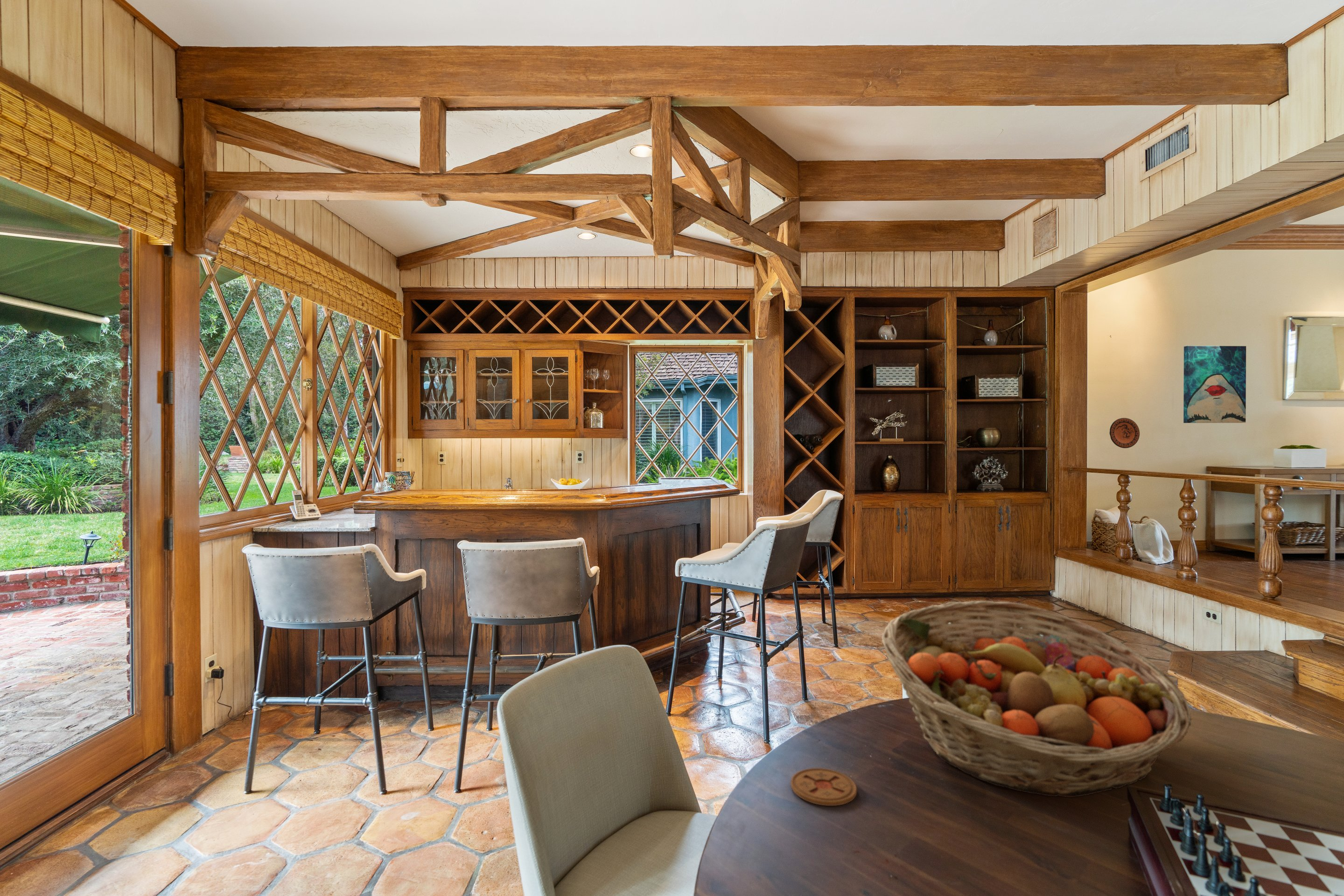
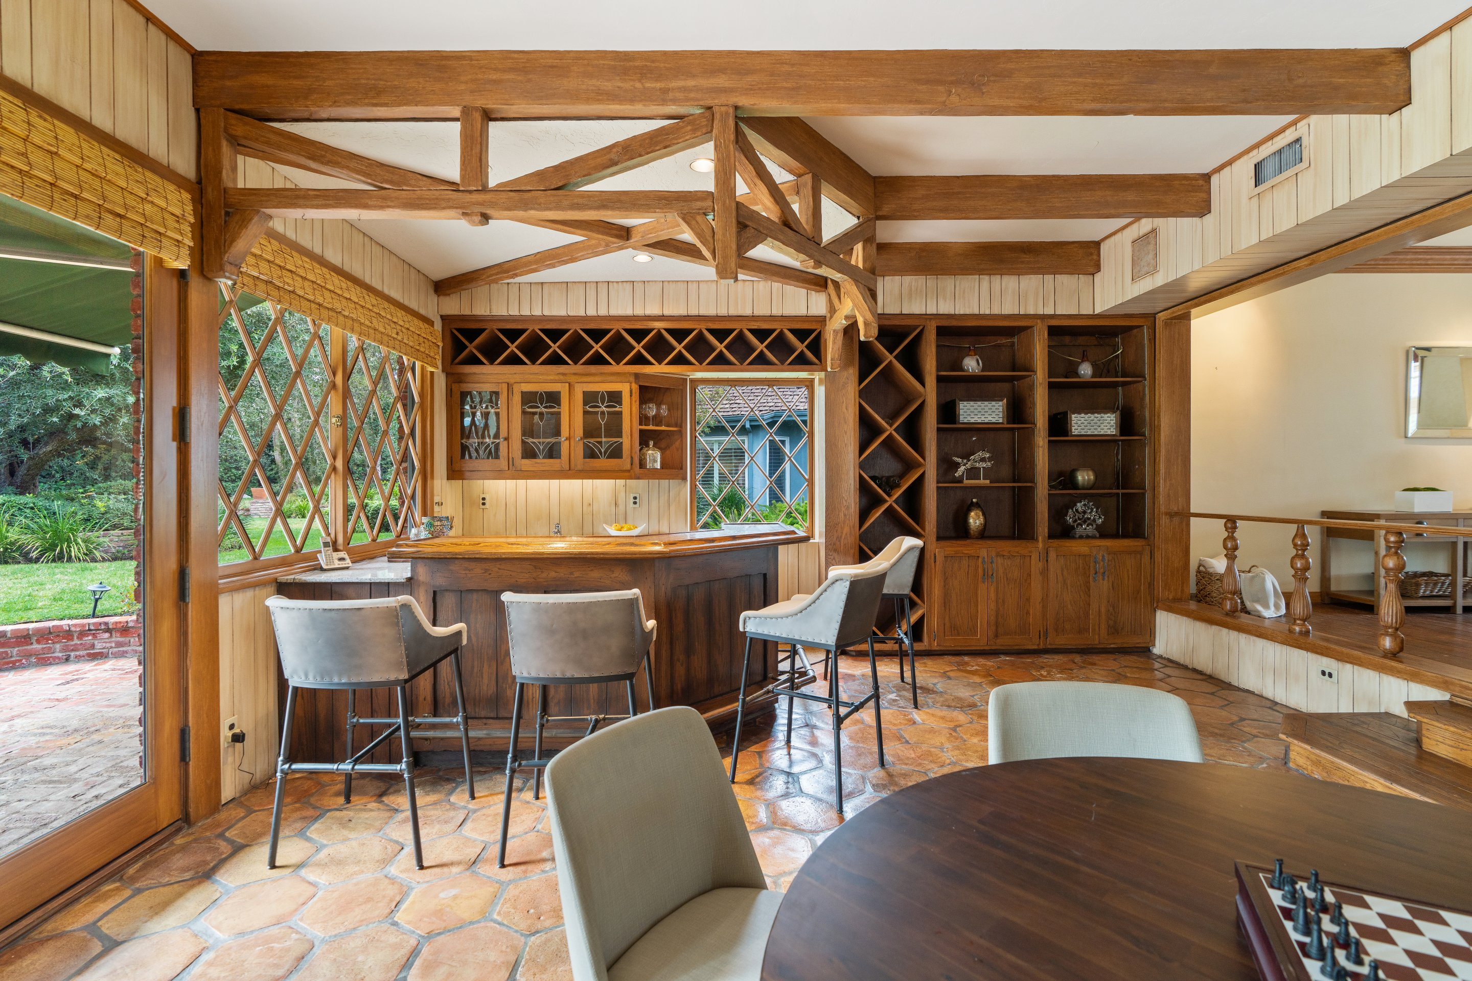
- decorative plate (1124, 433)
- coaster (823, 786)
- wall art (1215, 385)
- fruit basket (1025, 687)
